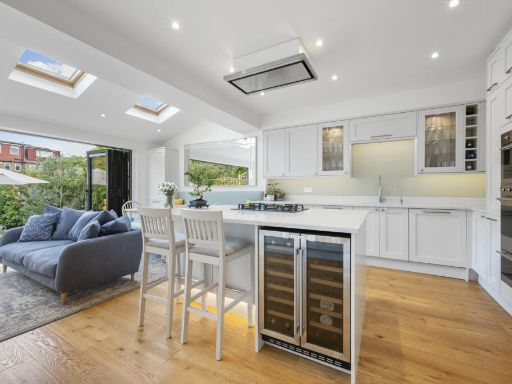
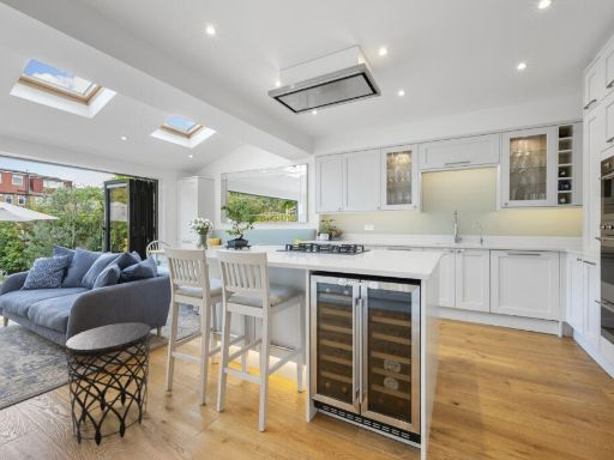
+ side table (112, 379)
